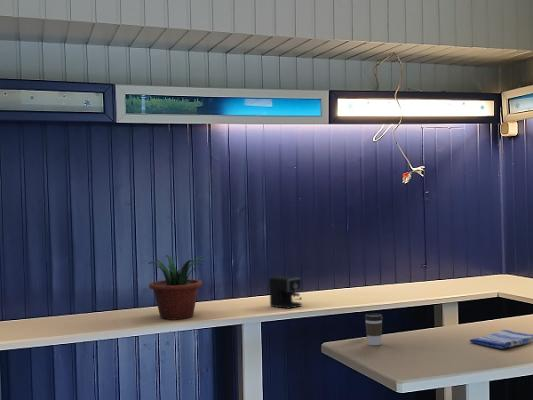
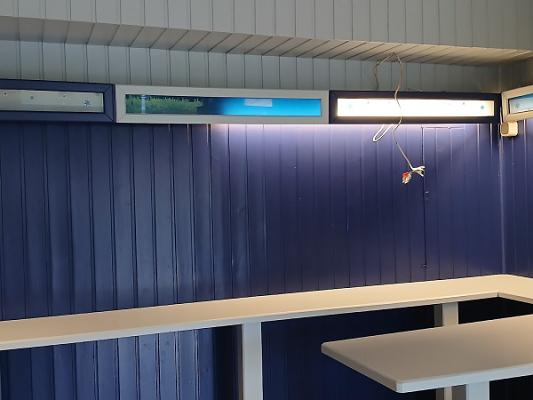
- potted plant (179, 286)
- coffee maker (295, 289)
- dish towel (503, 338)
- coffee cup (374, 329)
